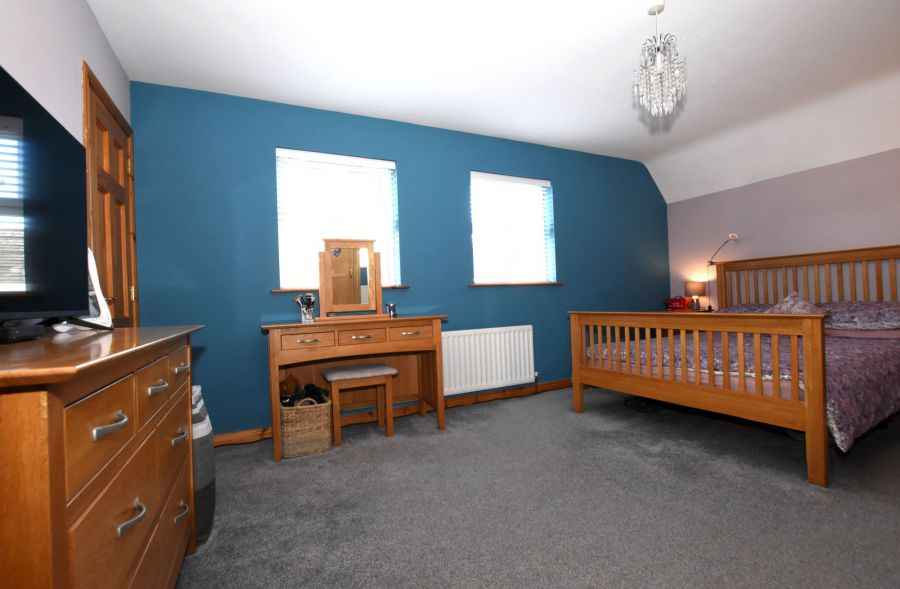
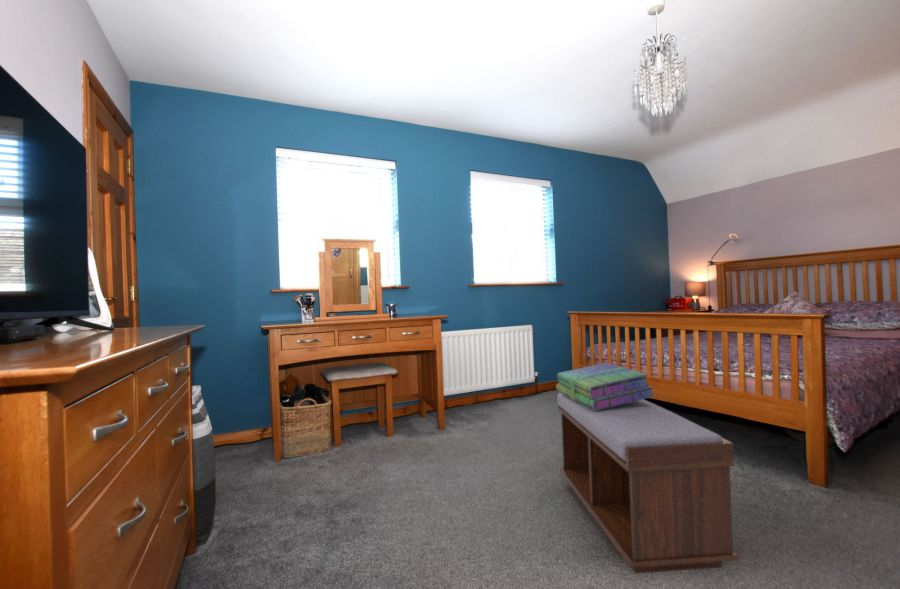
+ stack of books (602, 387)
+ bench (627, 462)
